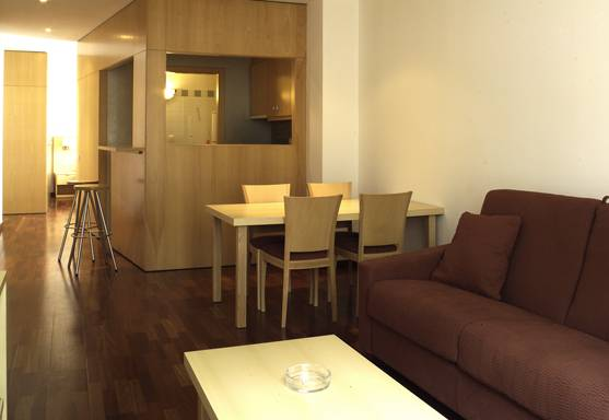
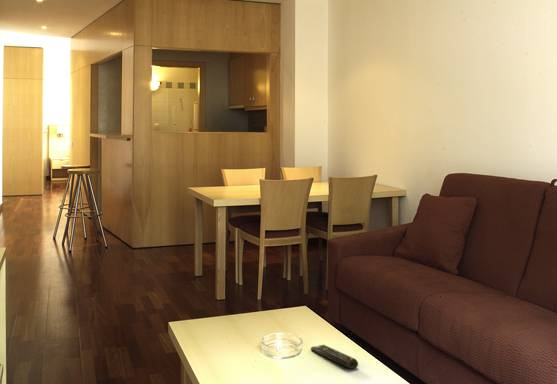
+ remote control (333, 355)
